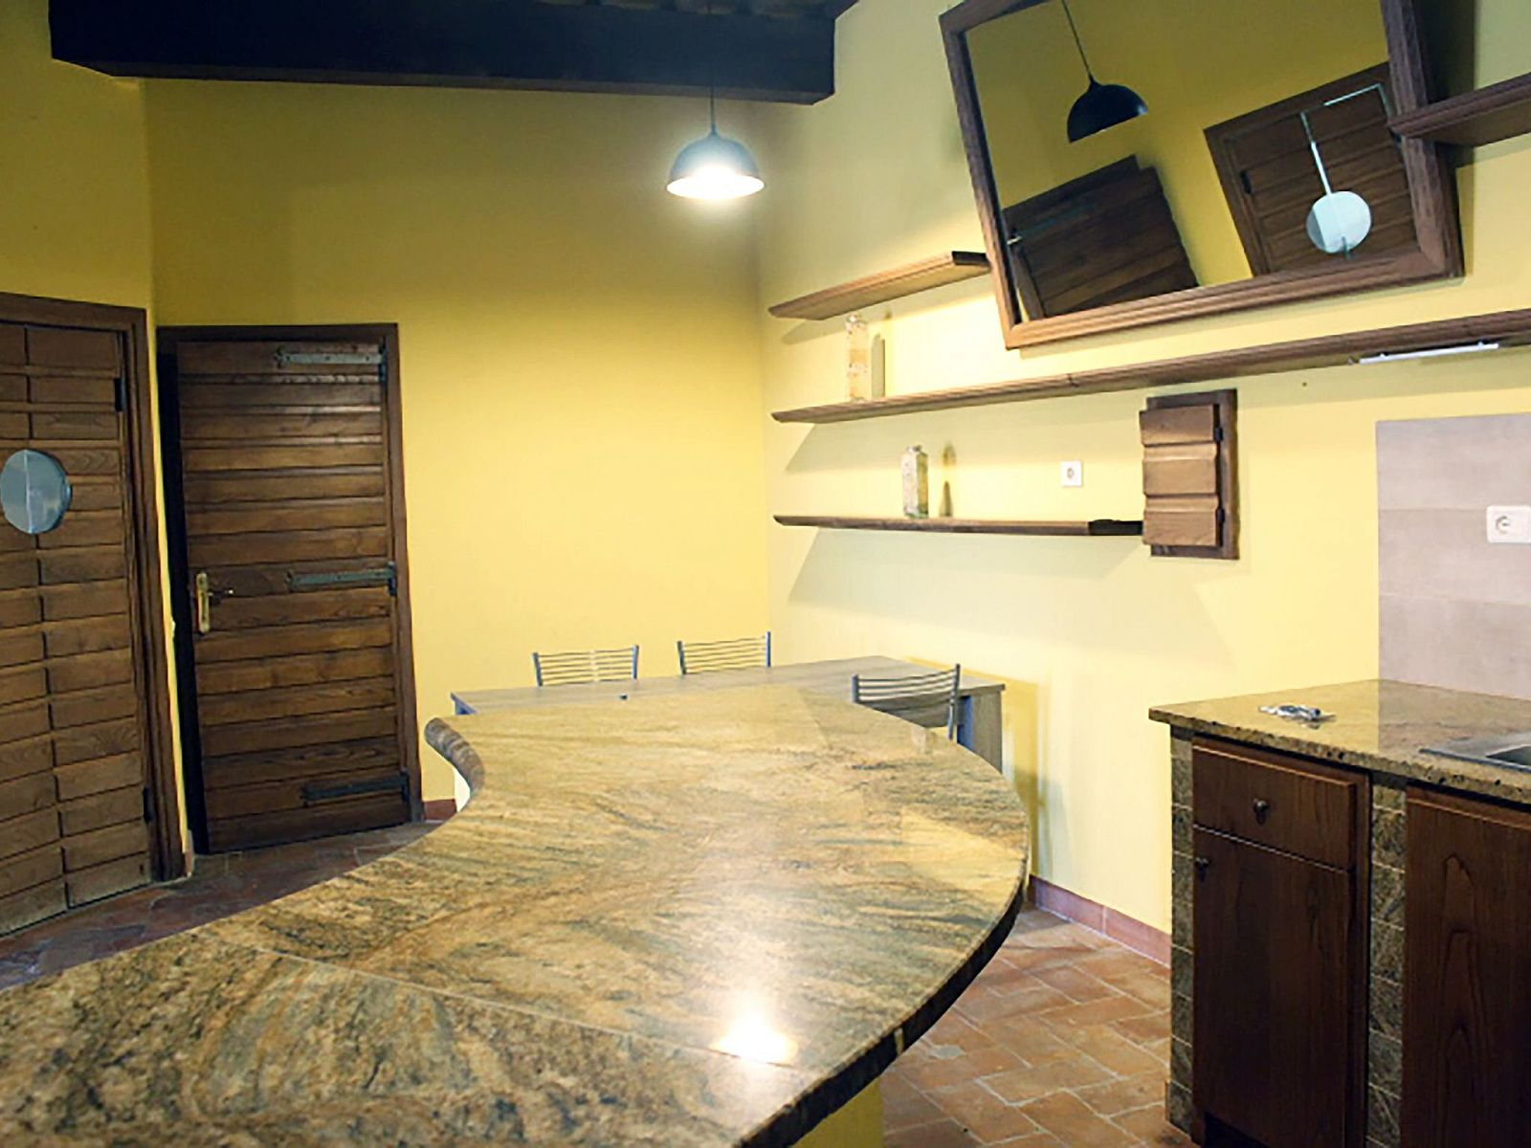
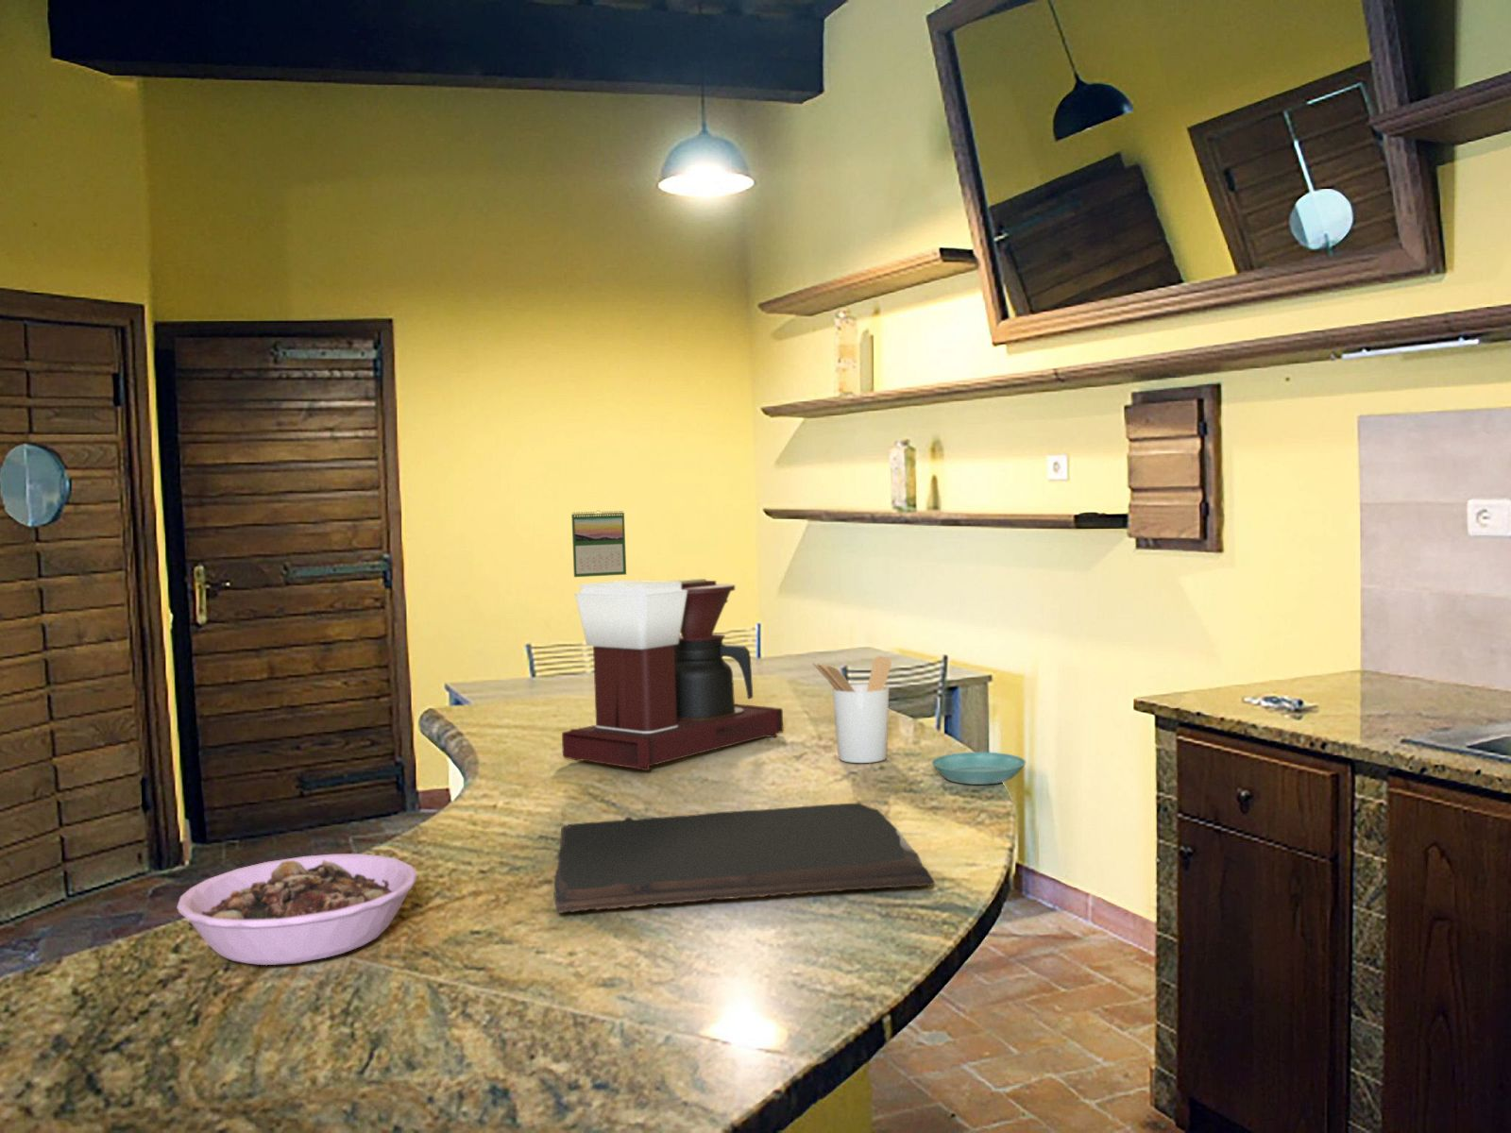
+ bowl (301, 904)
+ saucer (978, 769)
+ calendar (598, 543)
+ utensil holder (849, 707)
+ coffee maker (675, 664)
+ cutting board (731, 847)
